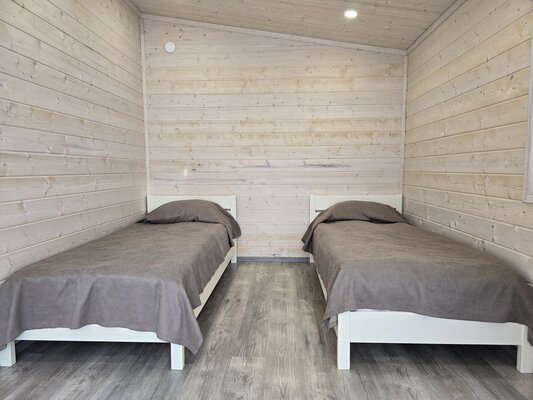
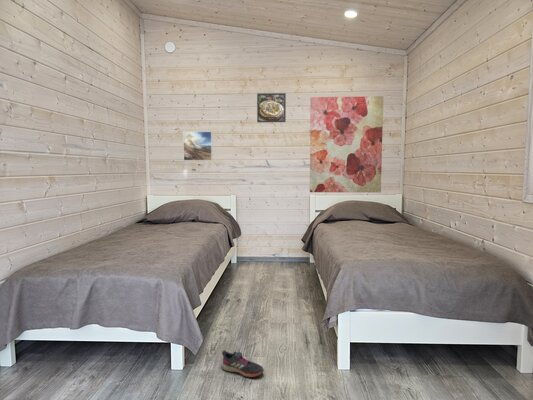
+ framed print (197, 146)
+ shoe (242, 362)
+ wall art (345, 145)
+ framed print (271, 107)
